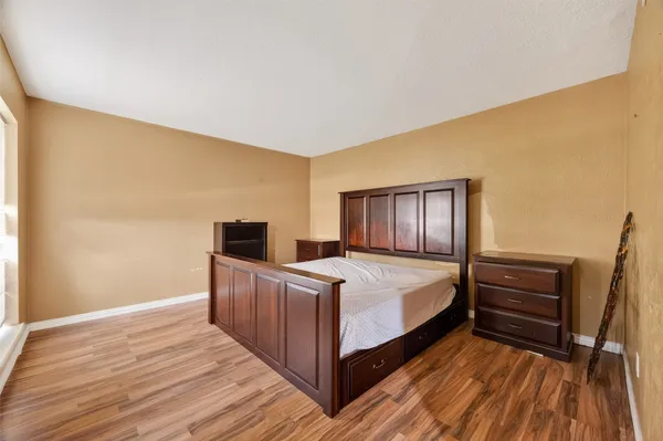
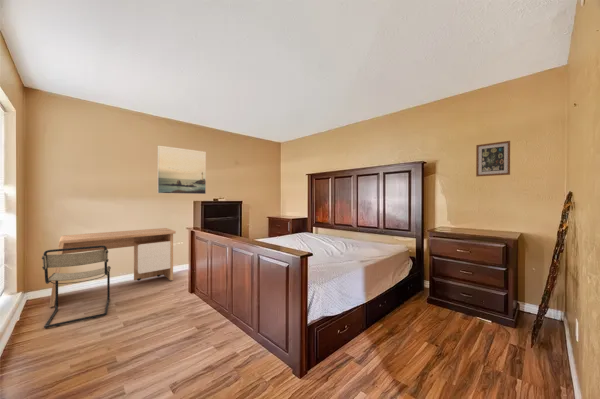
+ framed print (183, 171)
+ desk (118, 247)
+ chair (80, 278)
+ wall art (492, 159)
